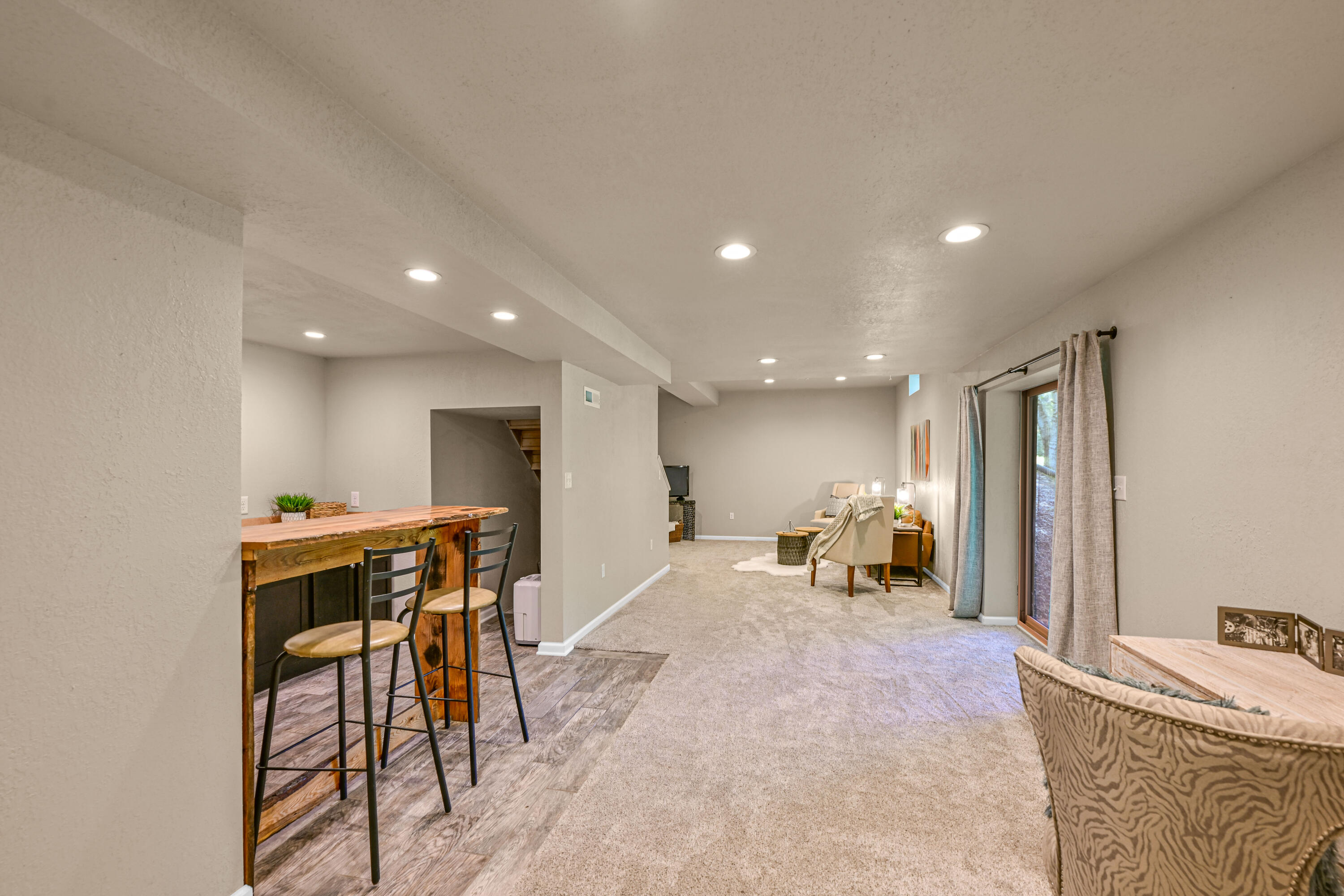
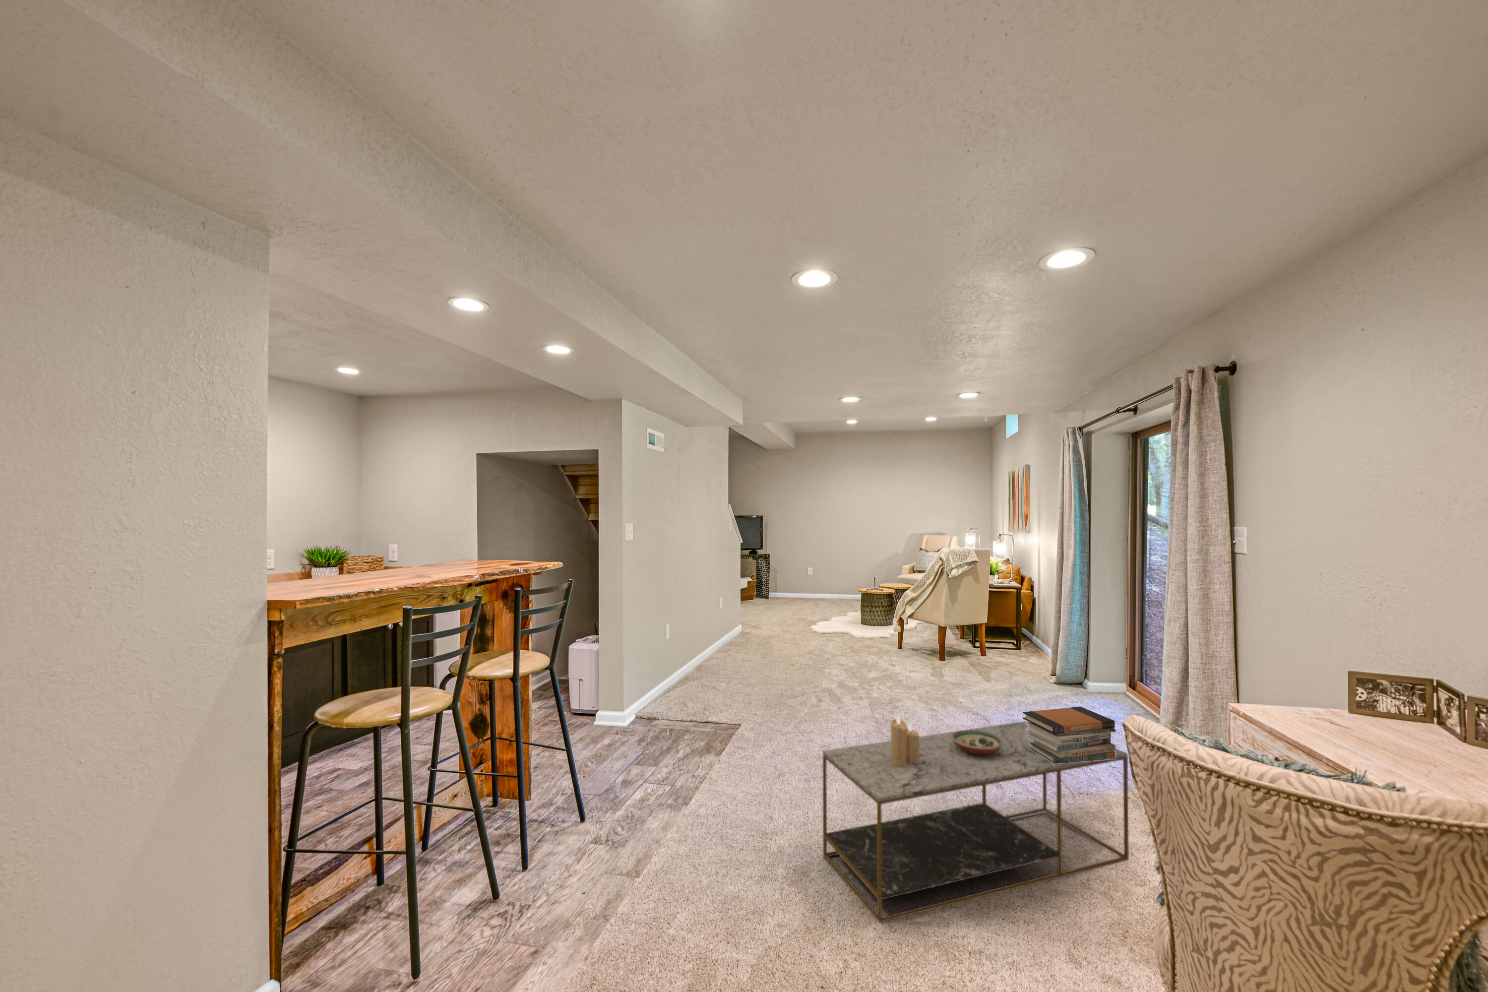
+ decorative bowl (976, 744)
+ book stack (1068, 734)
+ coffee table (974, 805)
+ candle (905, 737)
